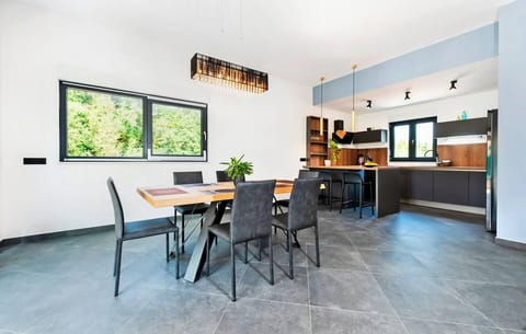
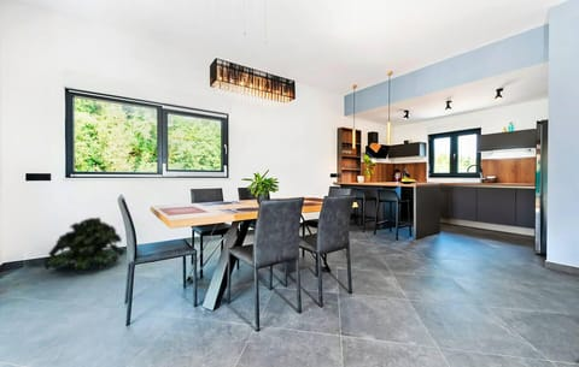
+ potted plant (87, 242)
